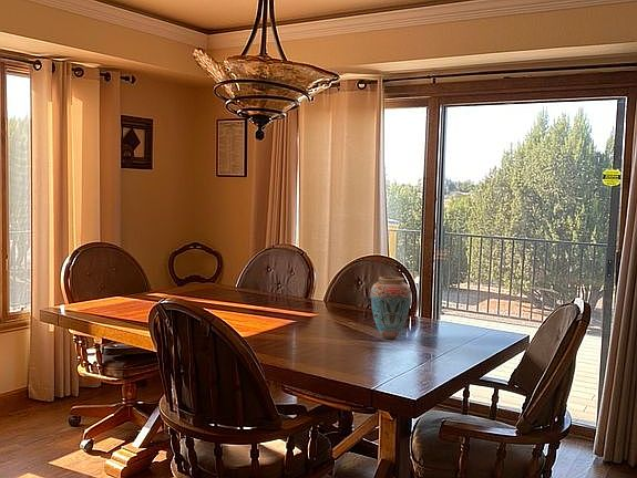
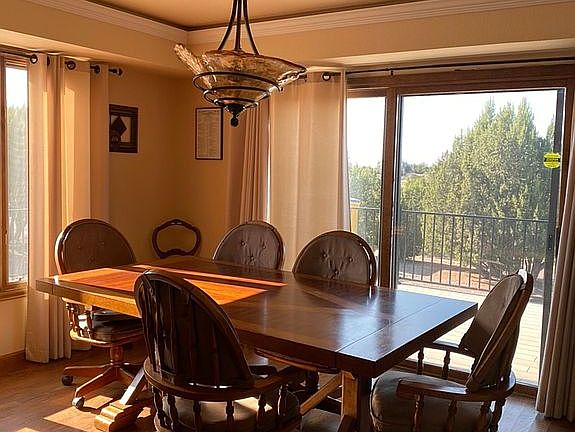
- vase (390, 308)
